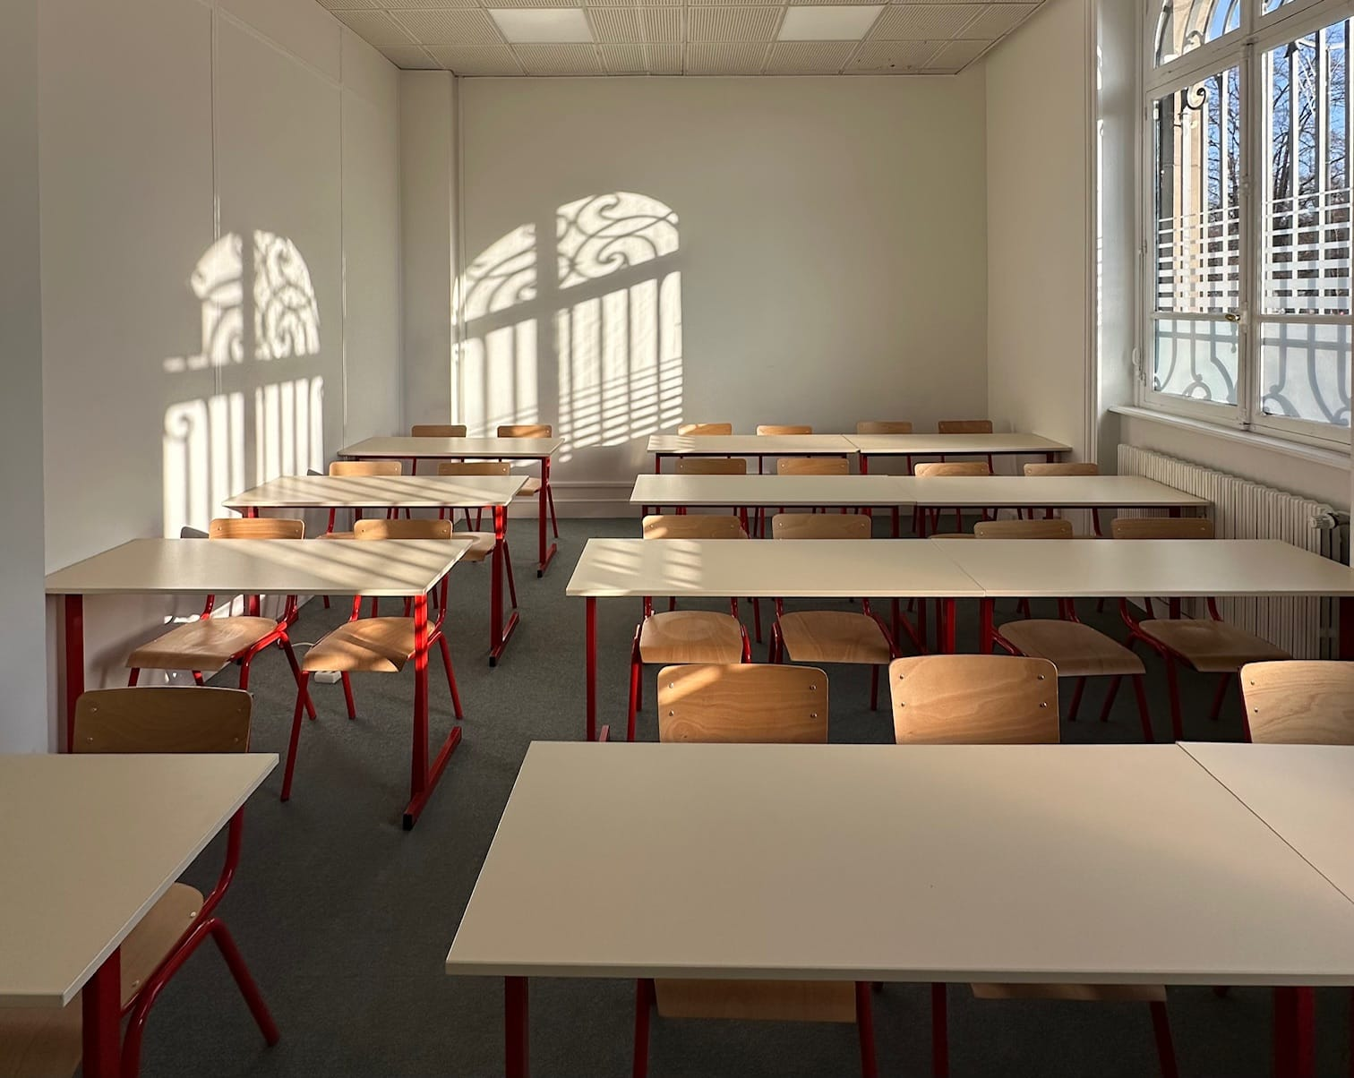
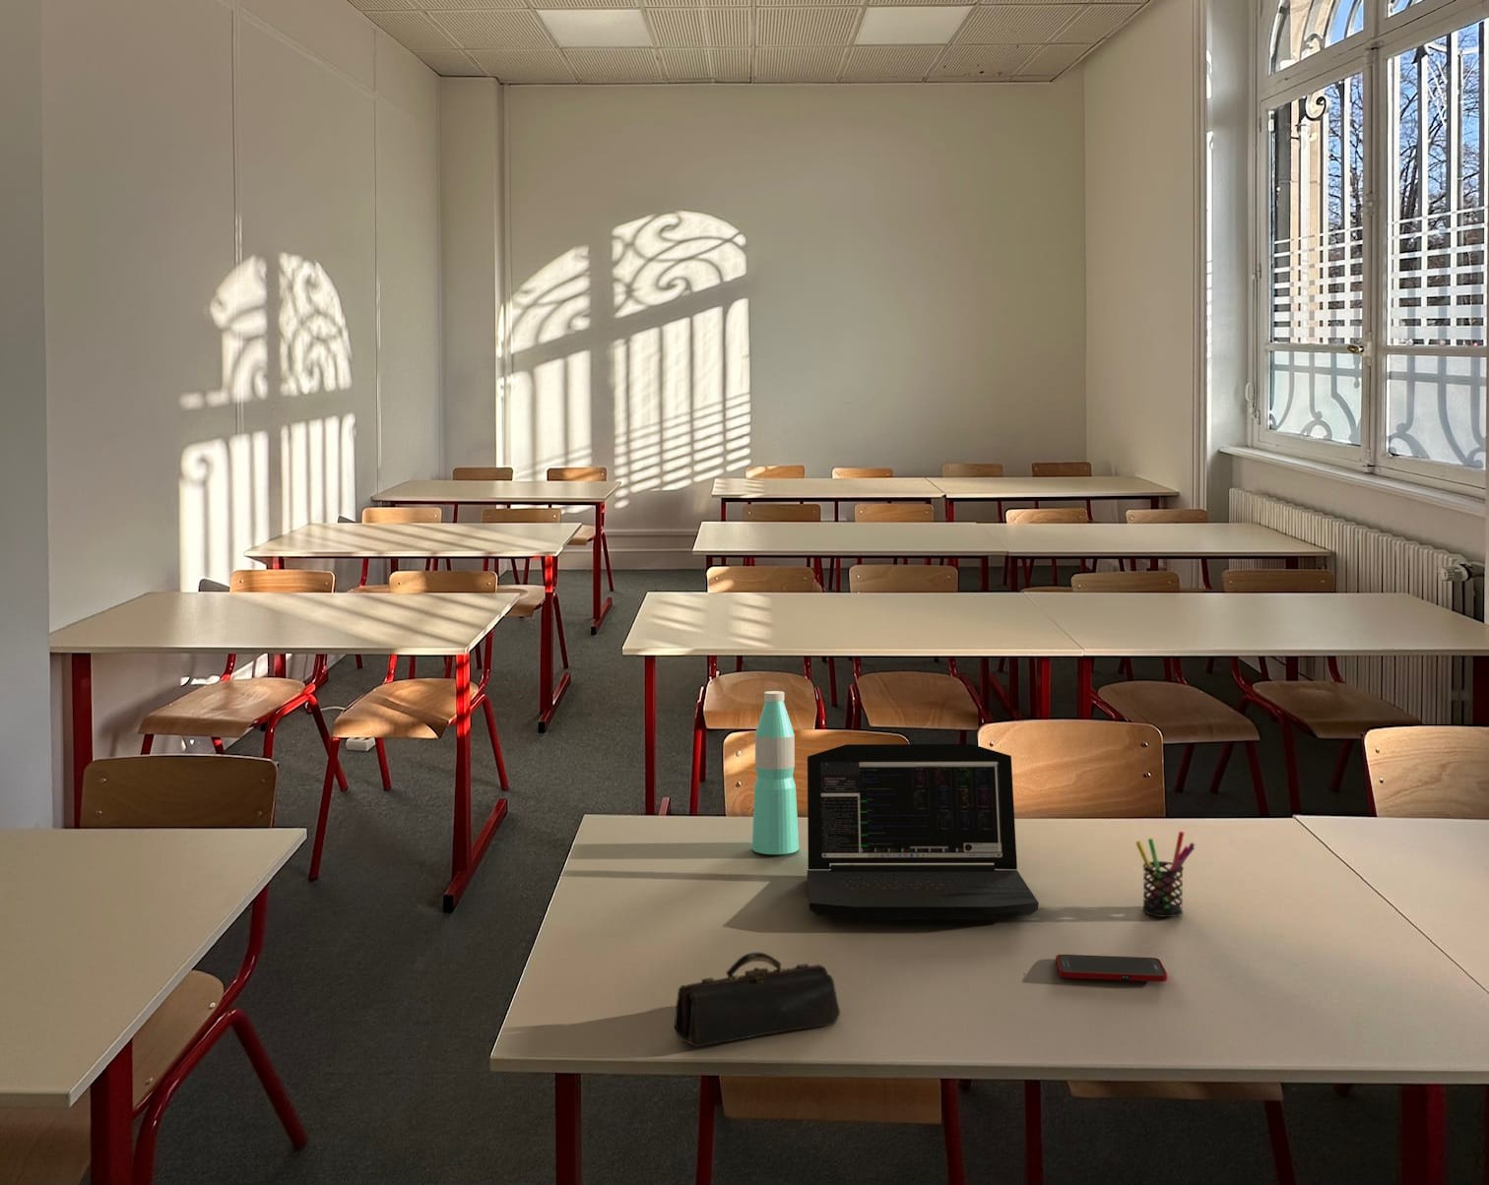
+ cell phone (1110, 967)
+ pencil case (757, 989)
+ laptop (916, 827)
+ water bottle (774, 770)
+ pen holder (1162, 871)
